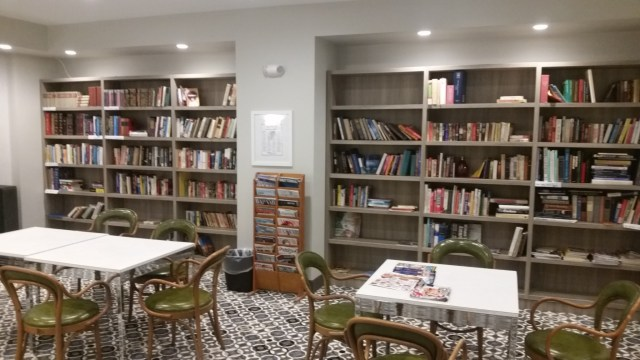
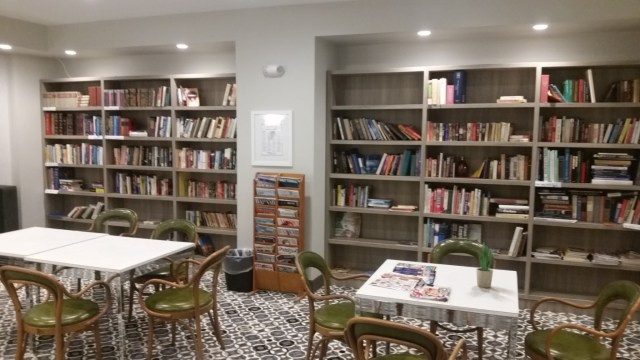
+ potted plant (486, 263)
